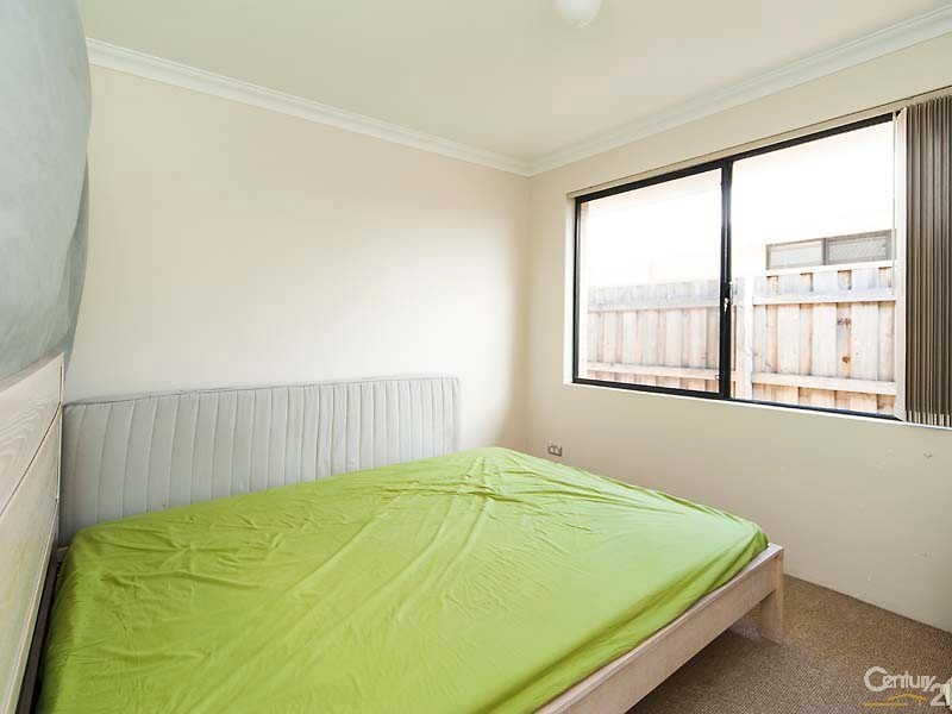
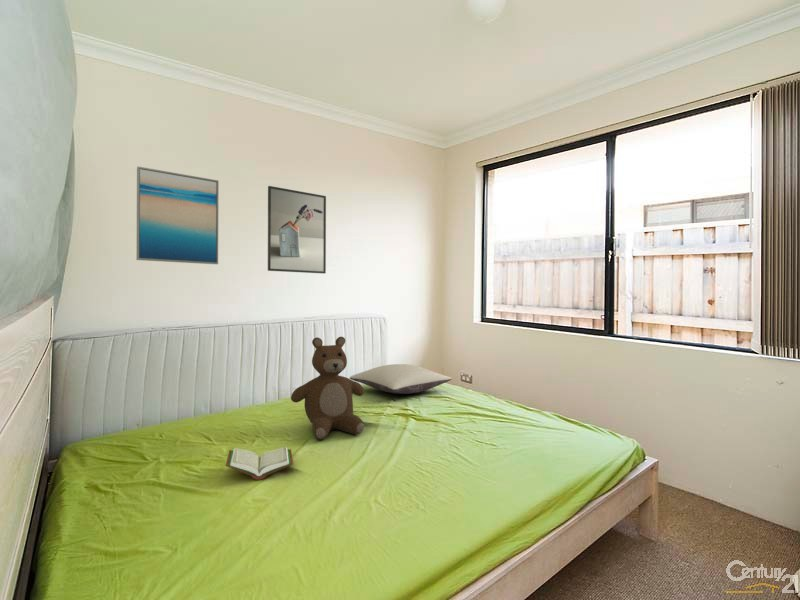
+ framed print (298, 231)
+ book (260, 461)
+ pillow (400, 378)
+ bear (332, 384)
+ wall art (179, 218)
